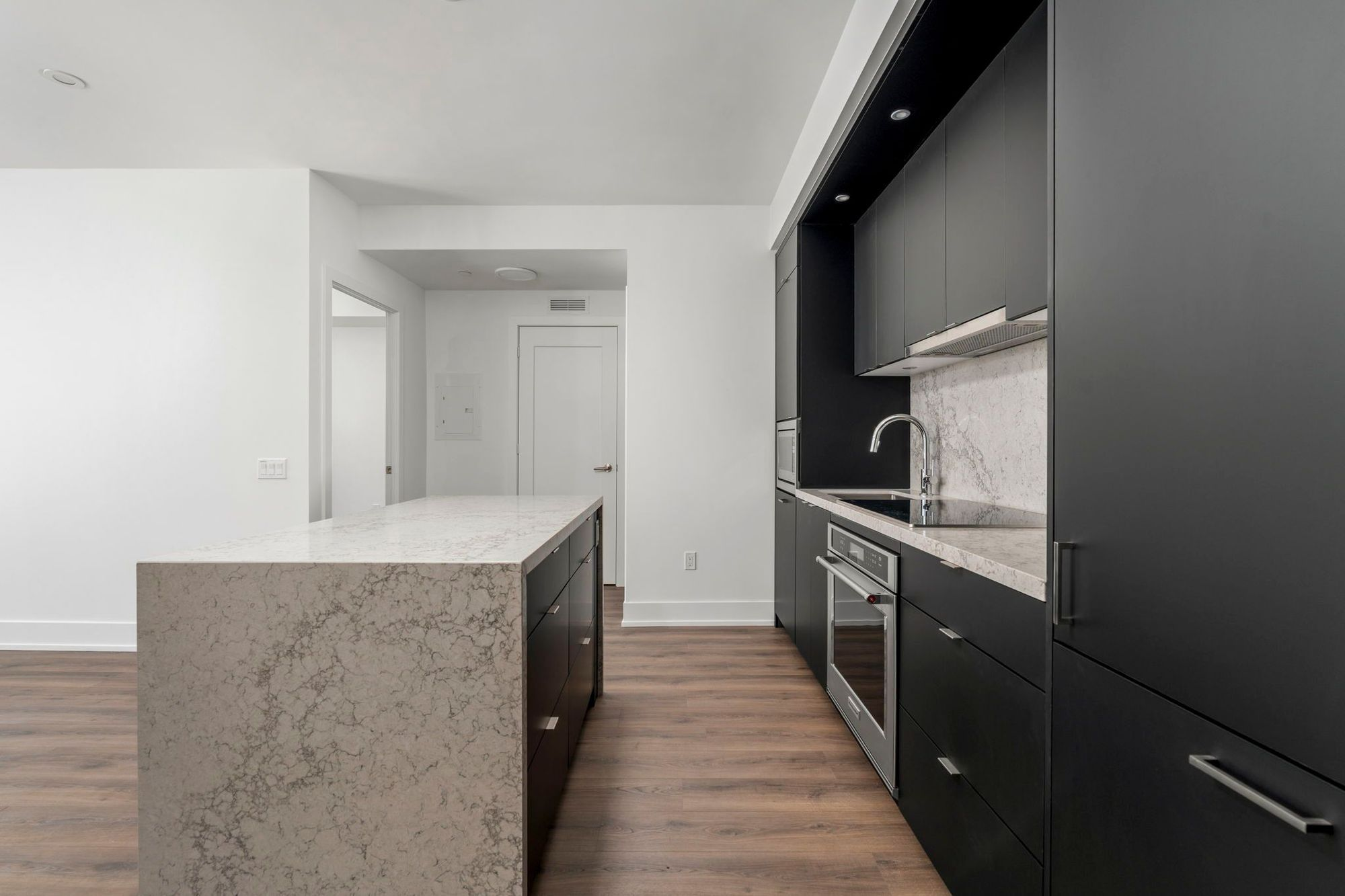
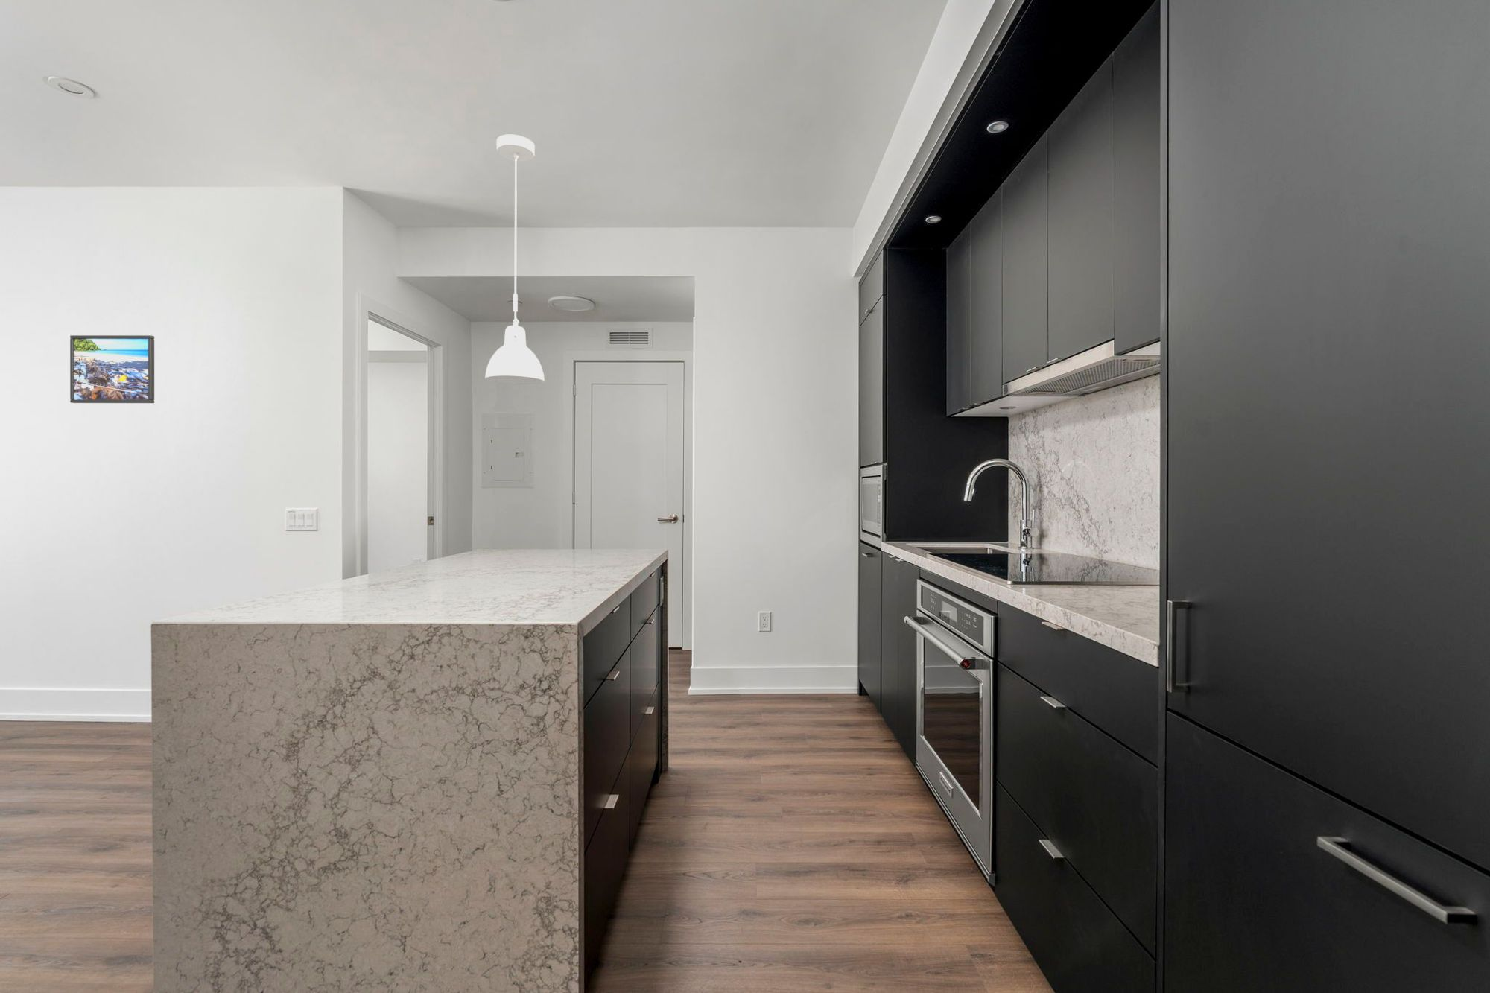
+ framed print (112, 369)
+ pendant light (515, 262)
